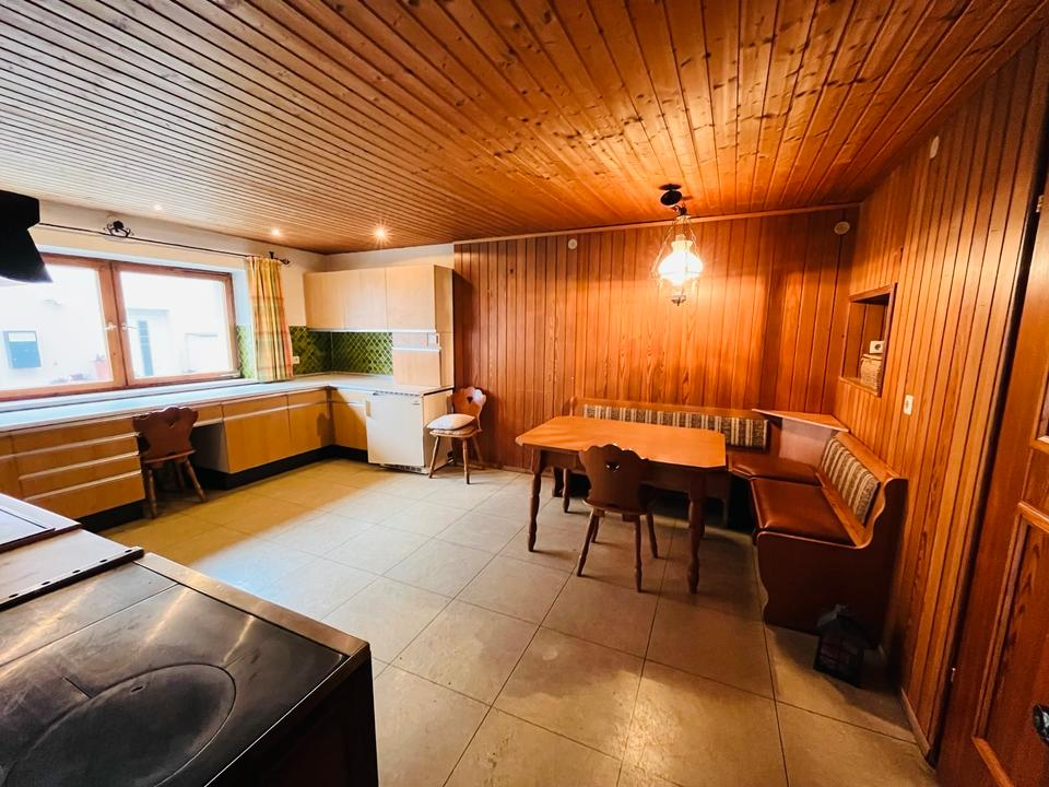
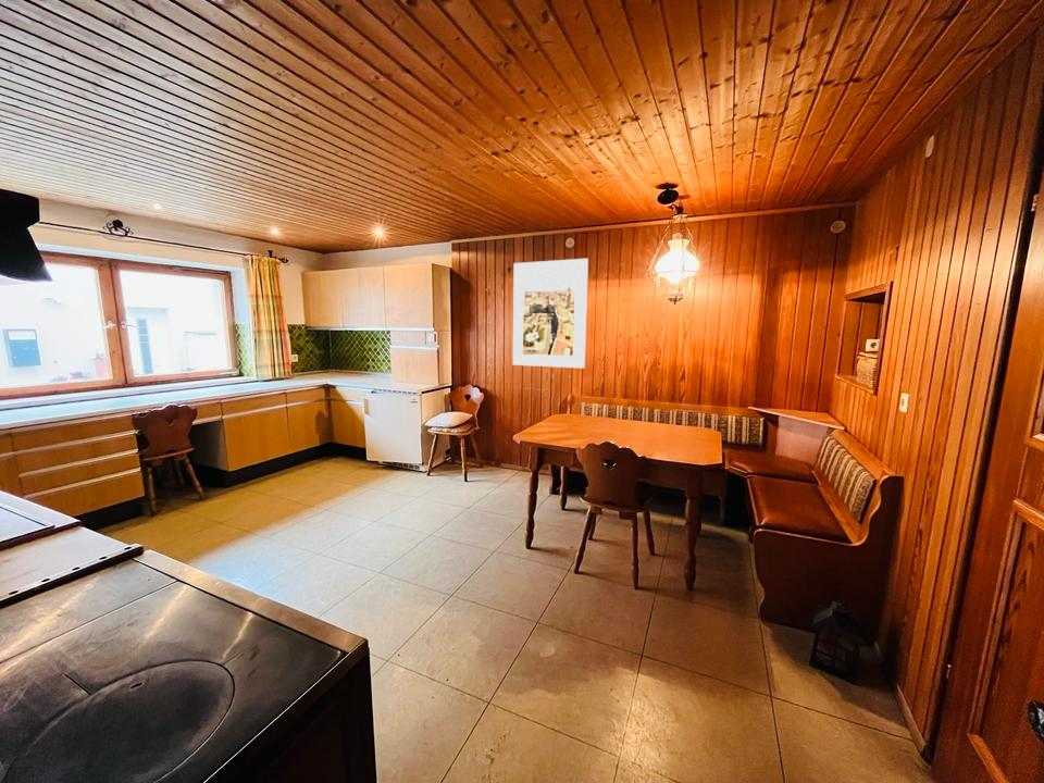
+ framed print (548, 314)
